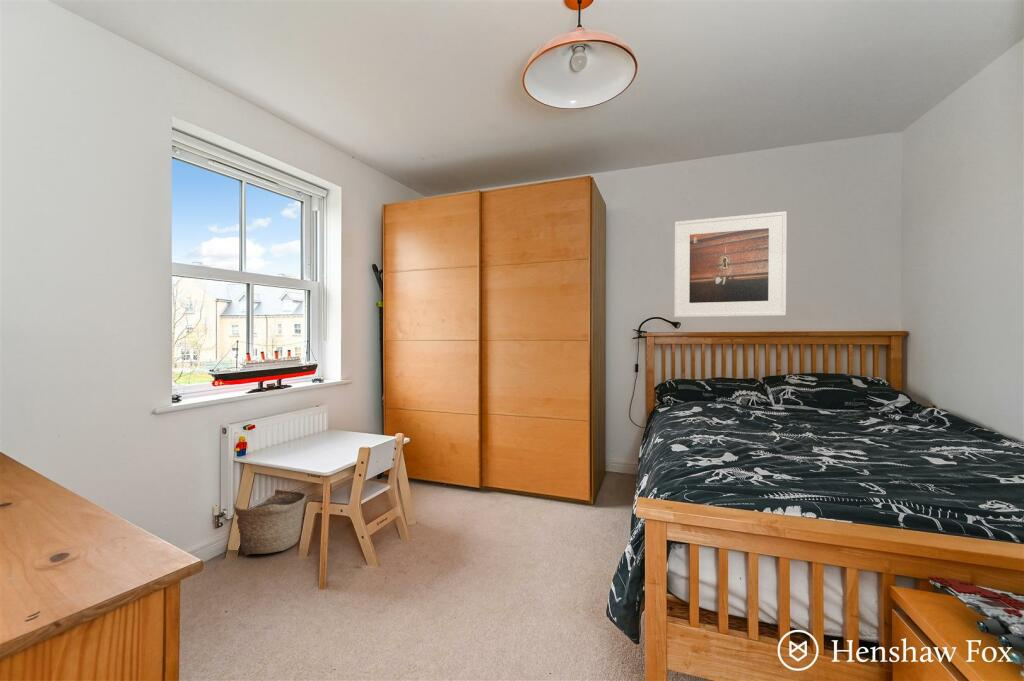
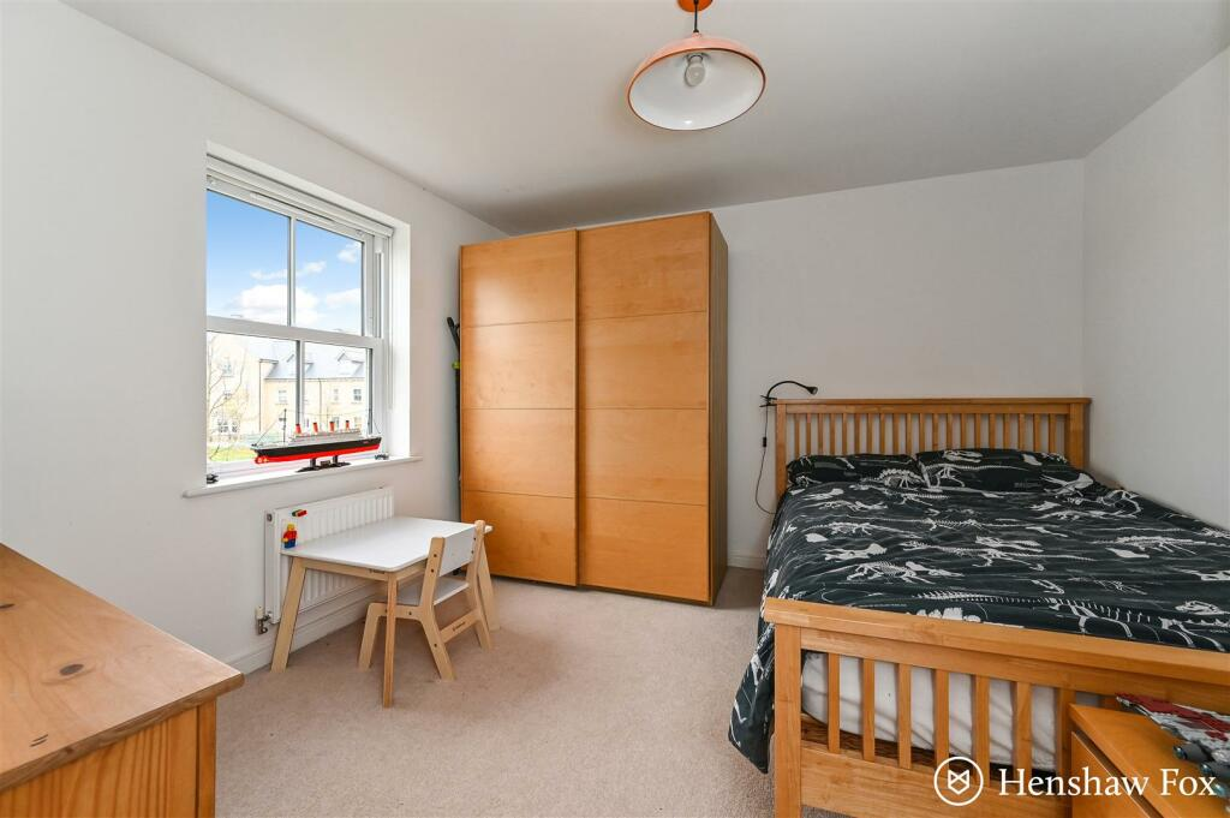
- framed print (727, 266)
- basket (270, 518)
